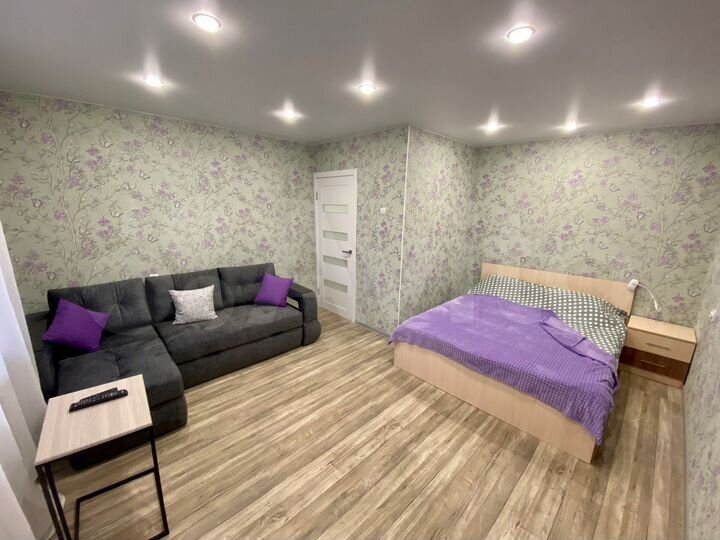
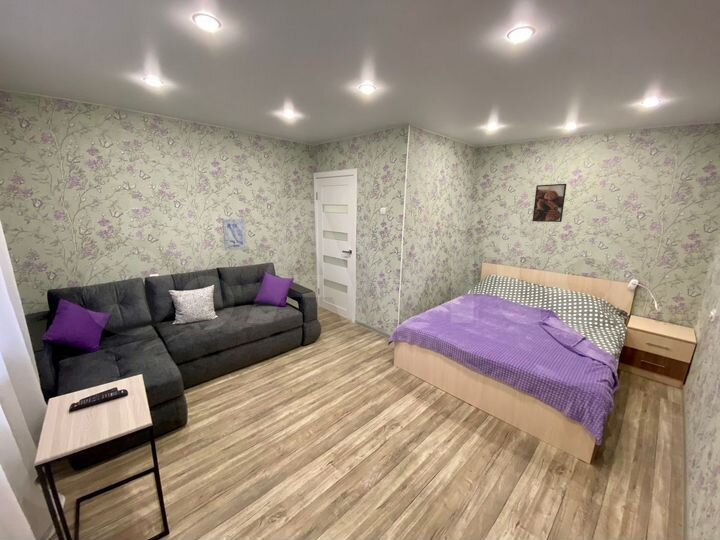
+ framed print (548, 203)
+ wall art (234, 234)
